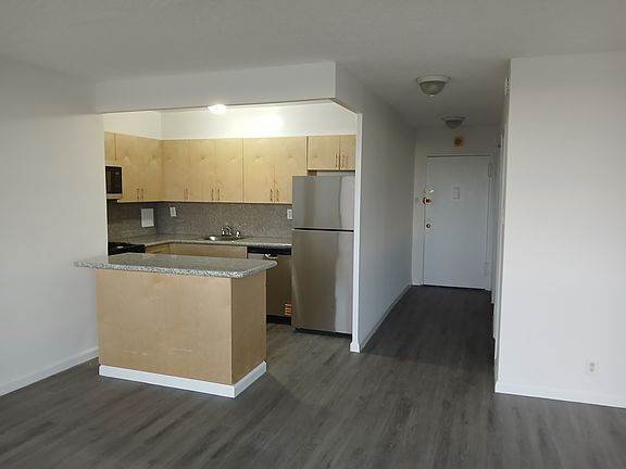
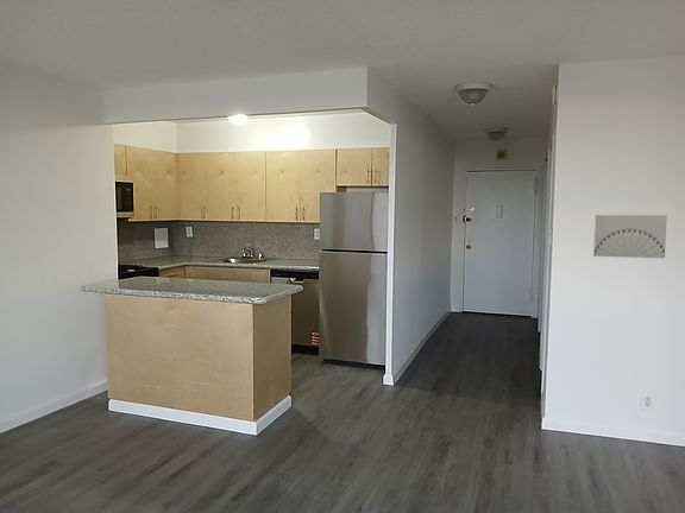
+ wall art (629, 235)
